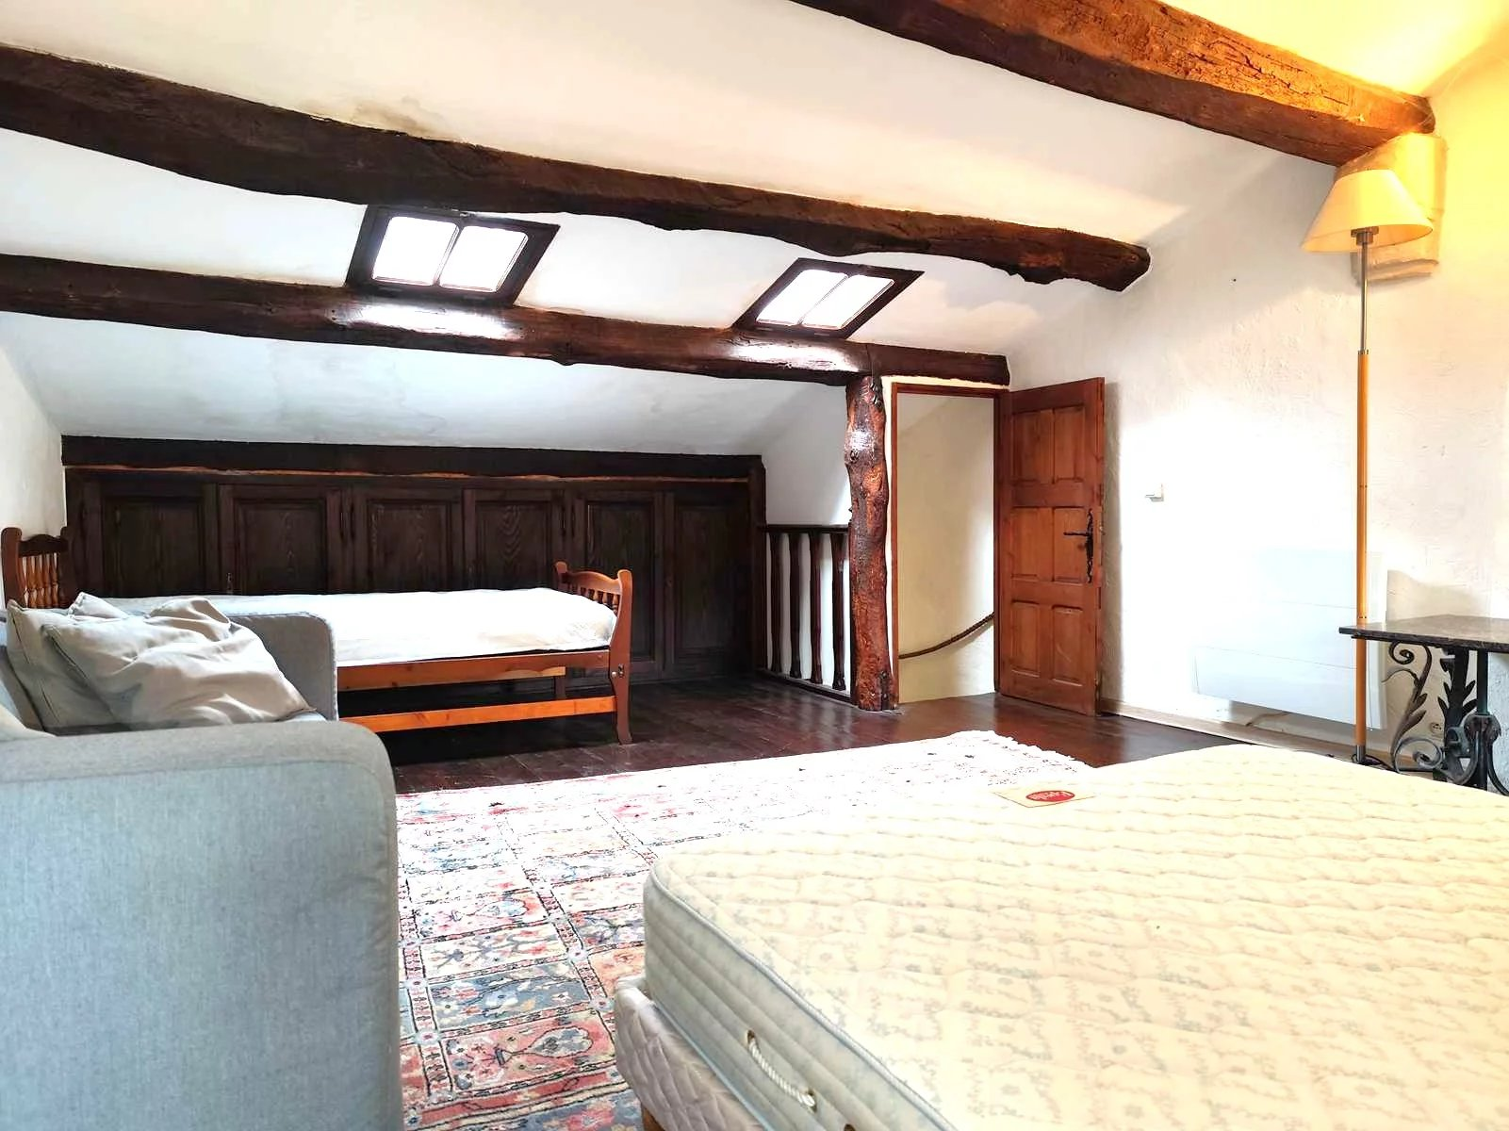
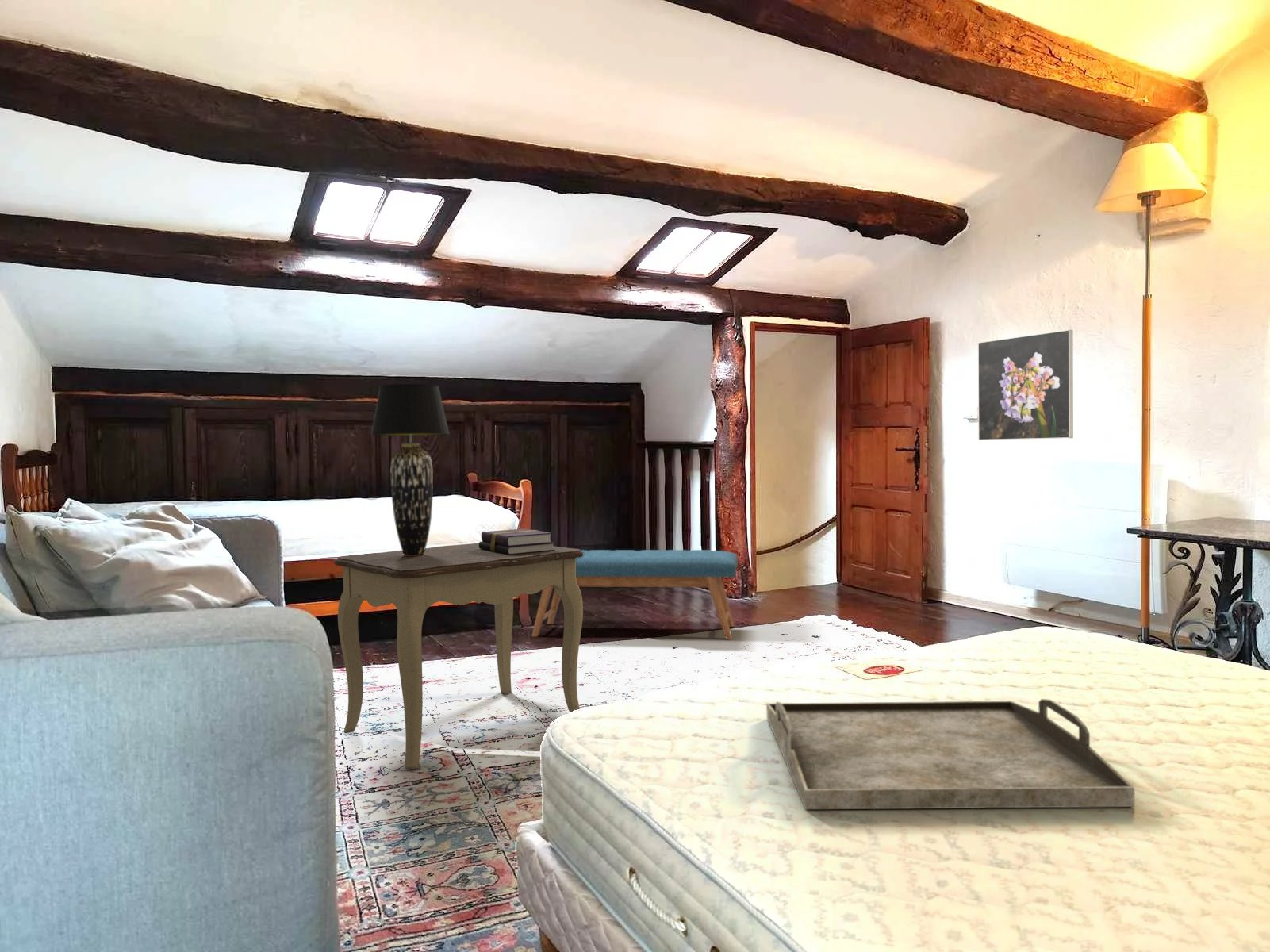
+ serving tray (923, 732)
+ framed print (1023, 388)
+ side table (496, 639)
+ table lamp (411, 470)
+ book (516, 540)
+ bench (634, 586)
